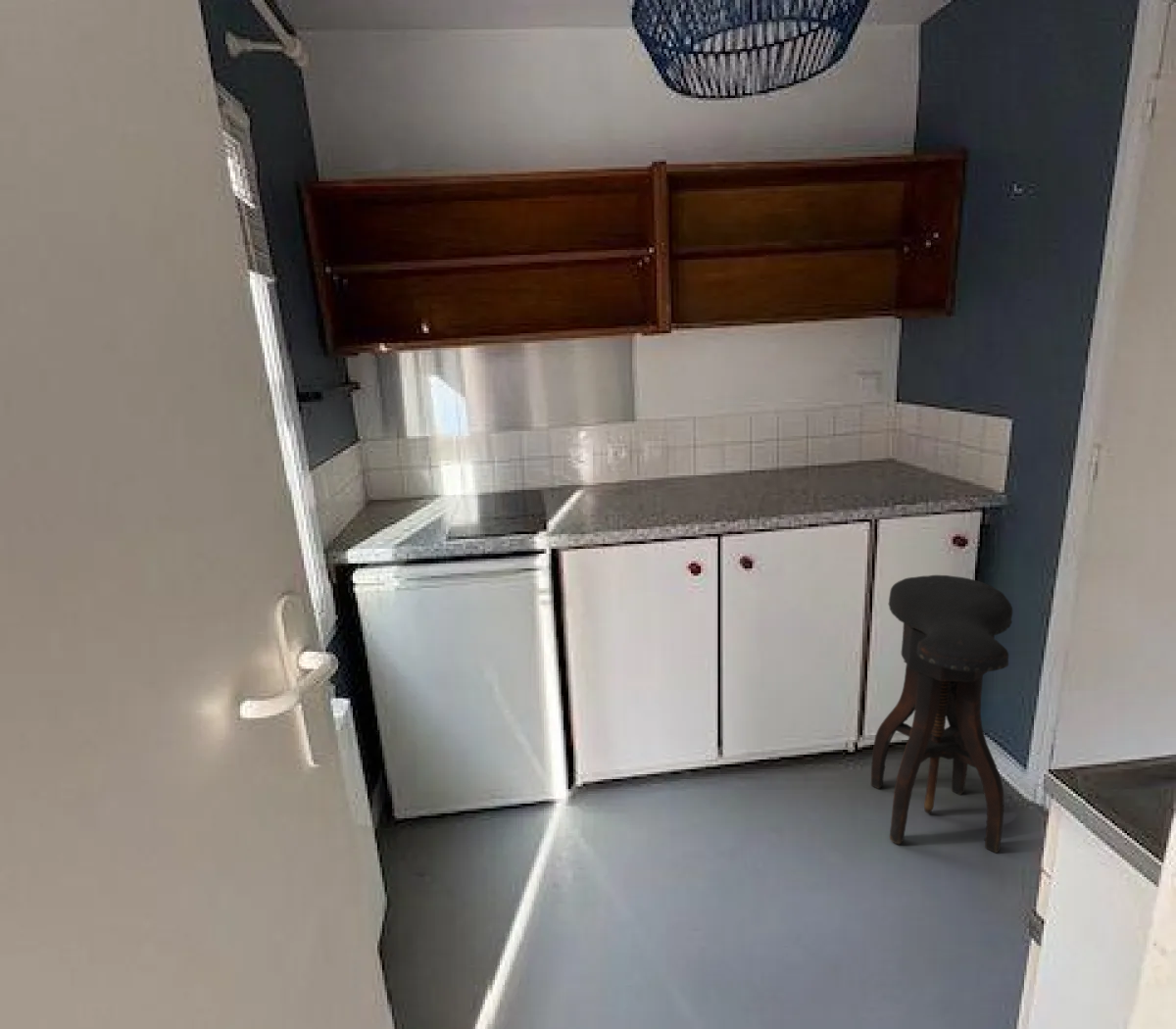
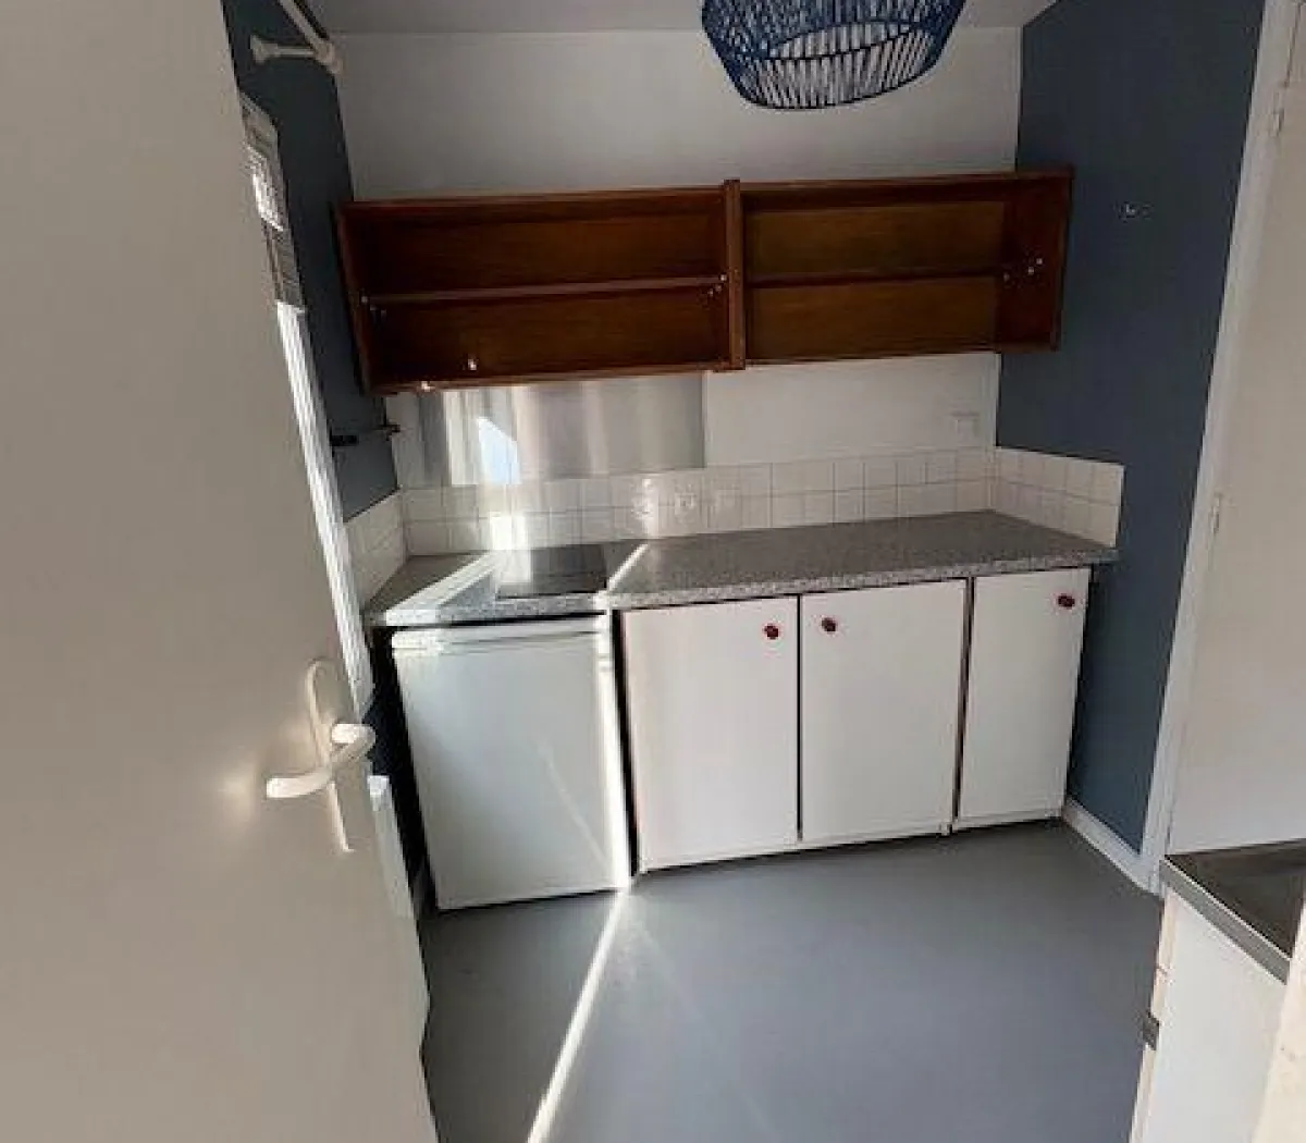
- stool (940, 716)
